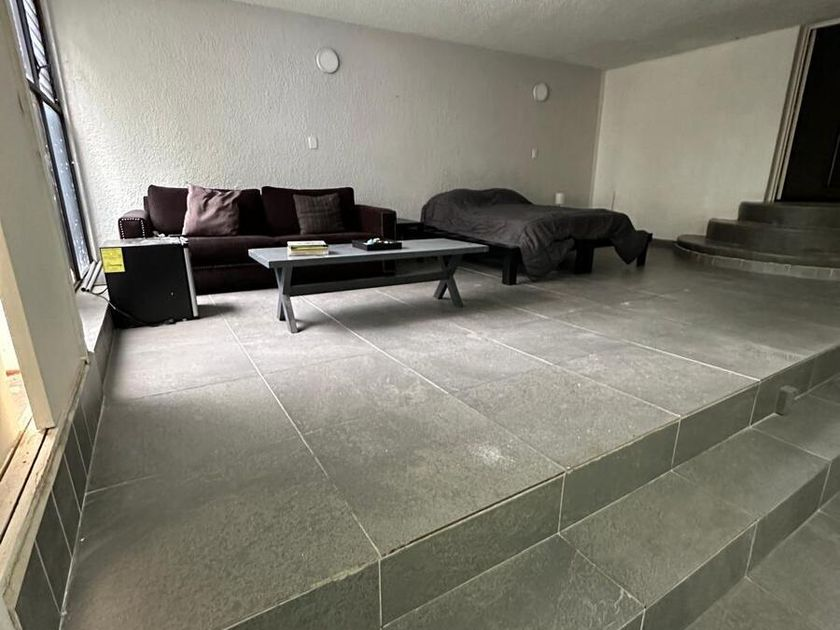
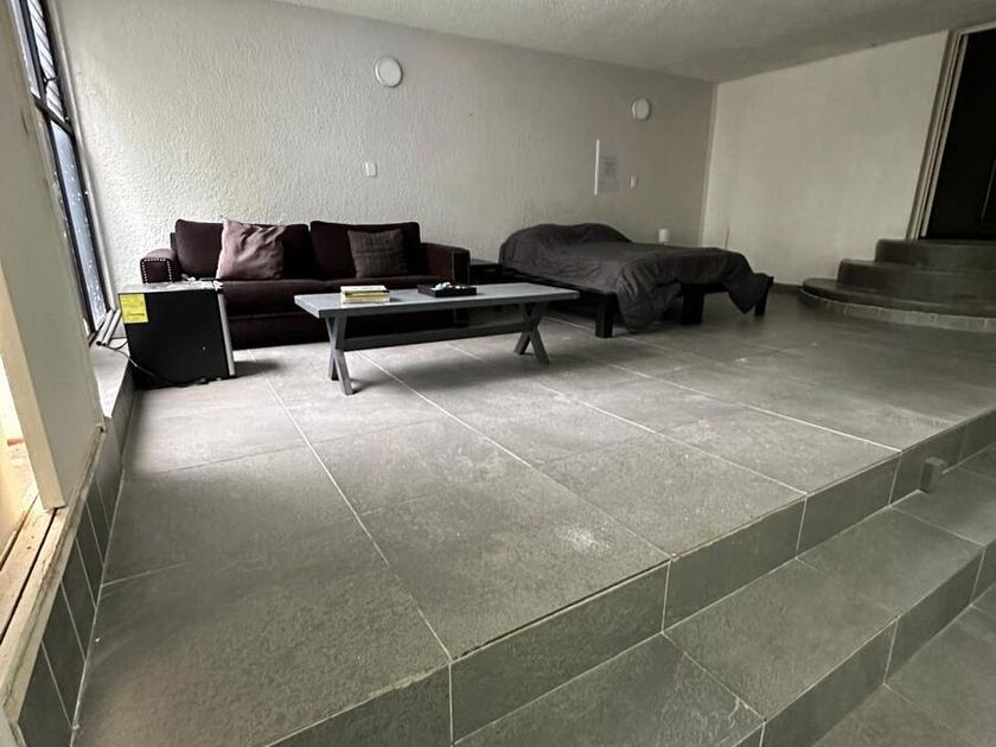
+ wall art (609, 168)
